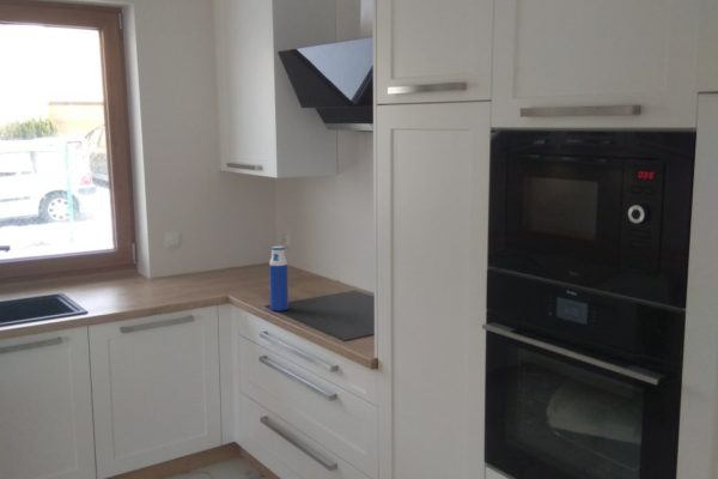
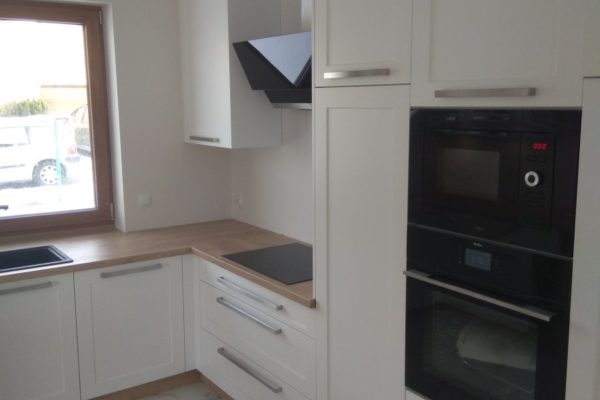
- water bottle (278, 278)
